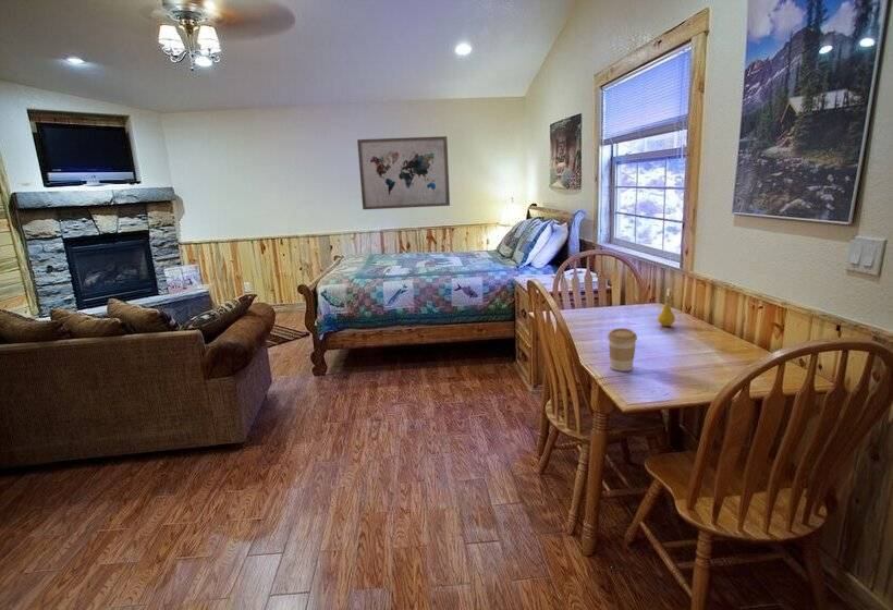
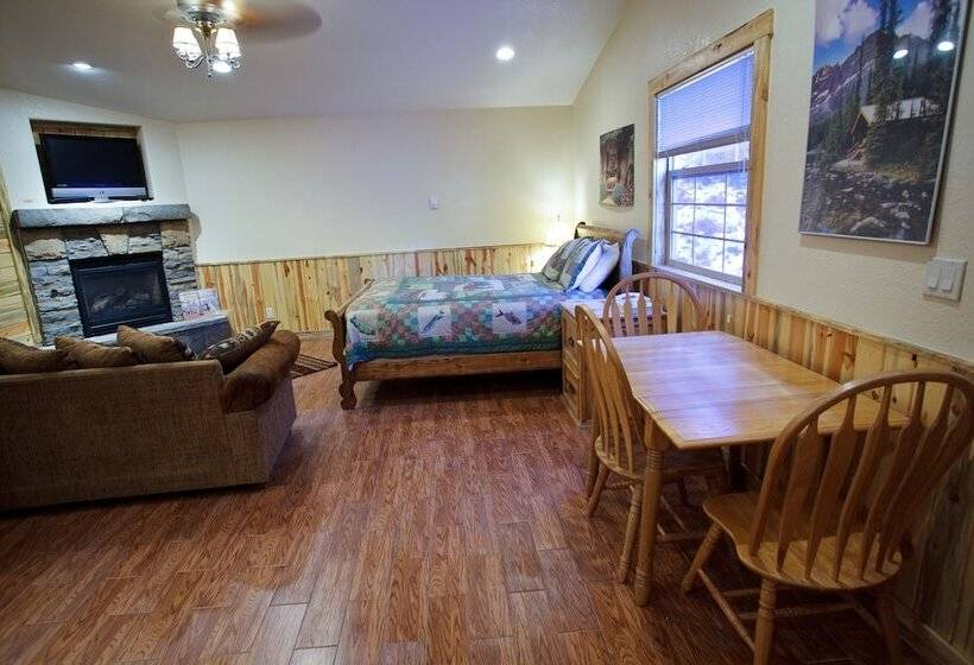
- wall art (404, 173)
- coffee cup (622, 349)
- fruit (666, 312)
